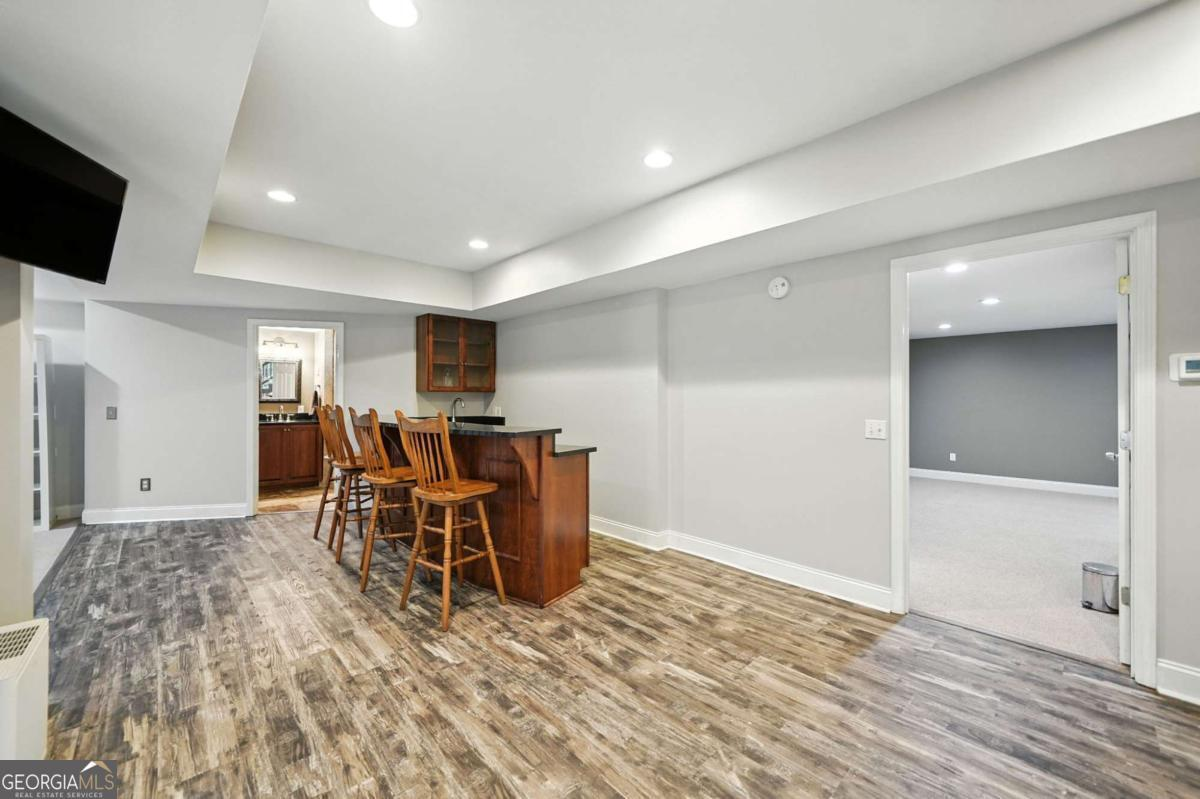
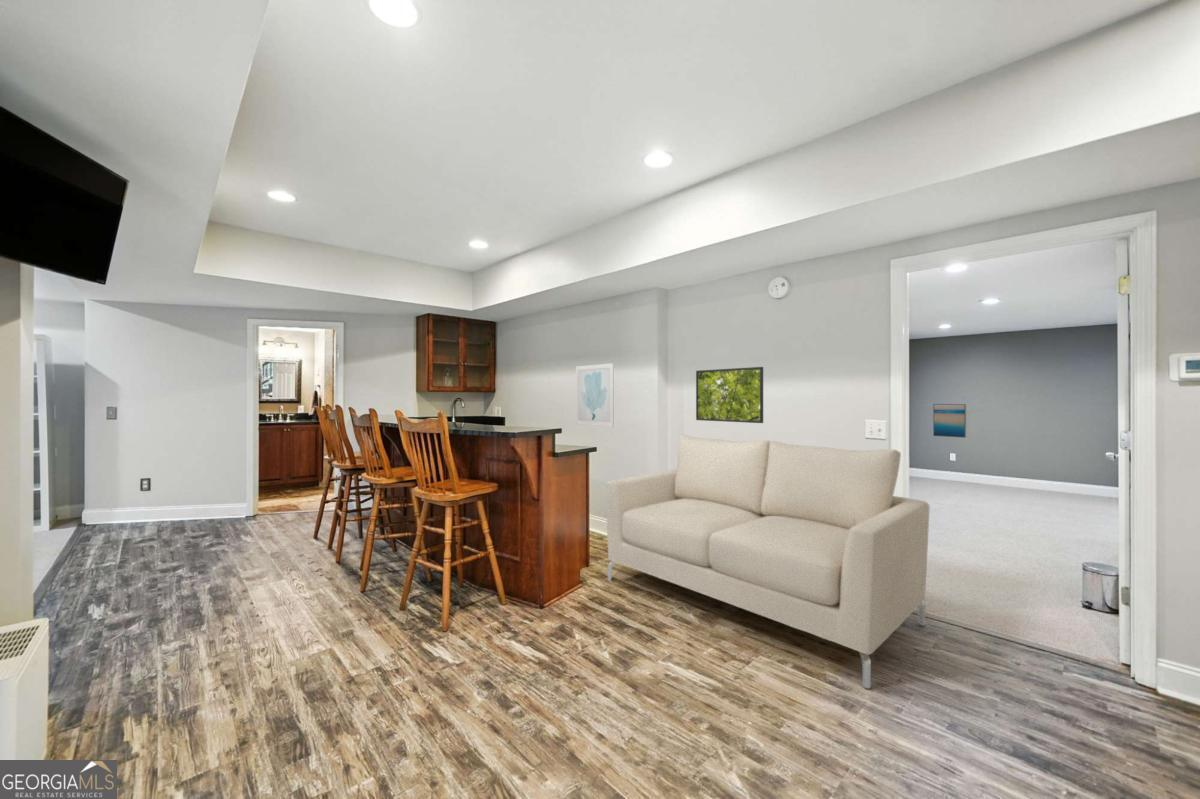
+ sofa (748, 521)
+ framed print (727, 395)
+ wall art (949, 420)
+ wall art (593, 395)
